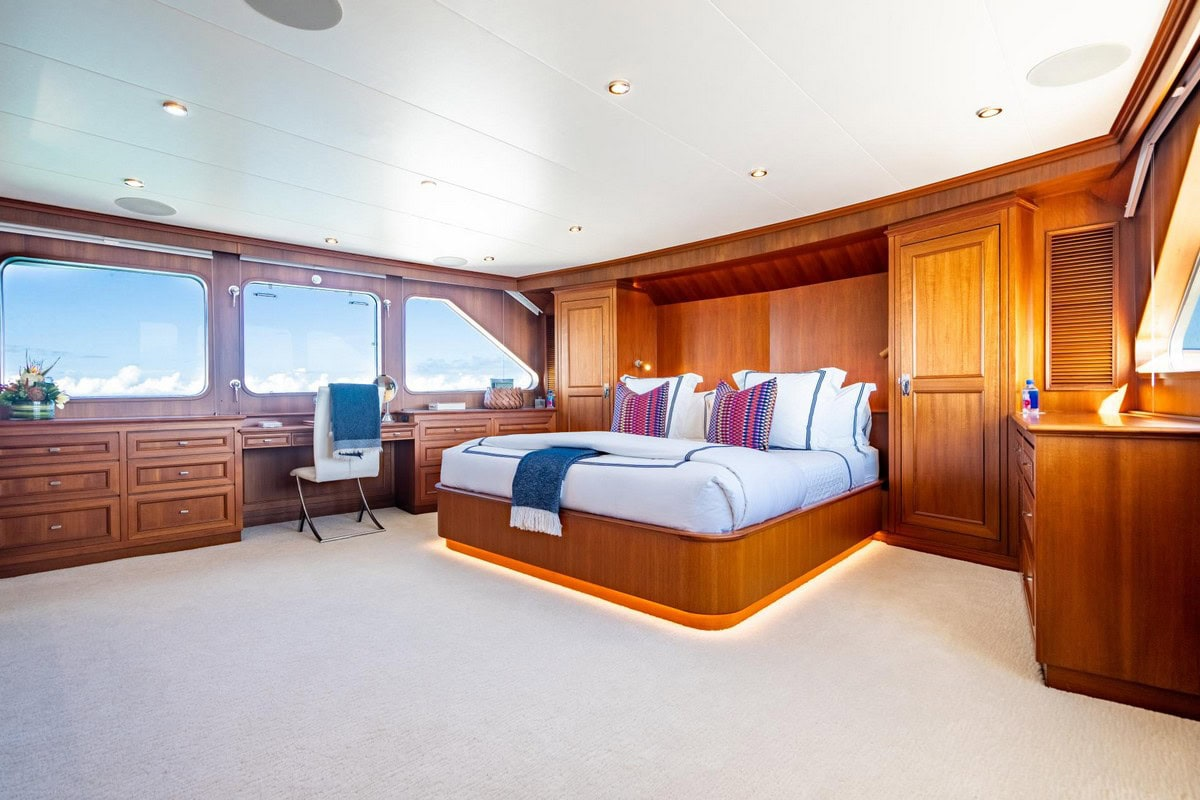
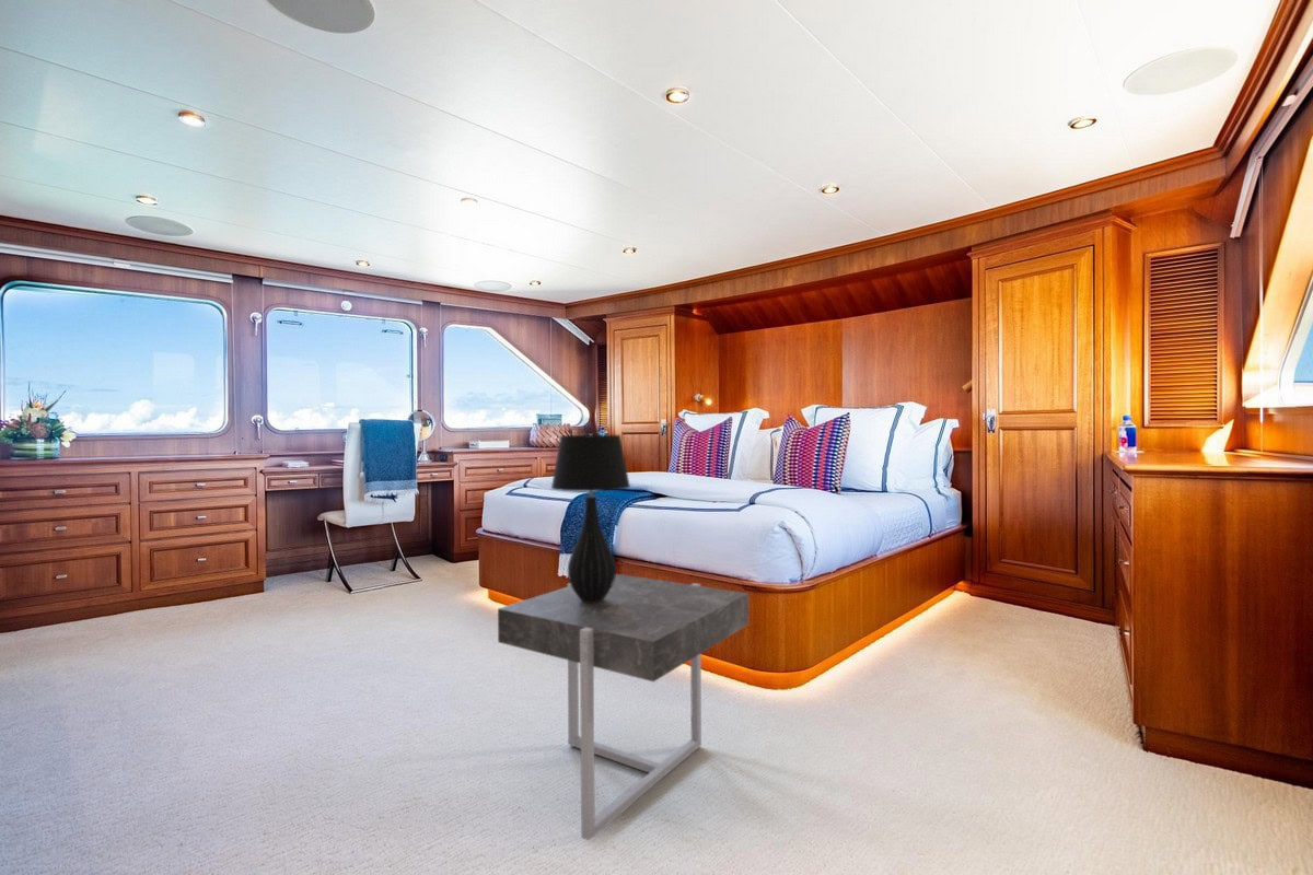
+ table lamp (591, 517)
+ side table (628, 675)
